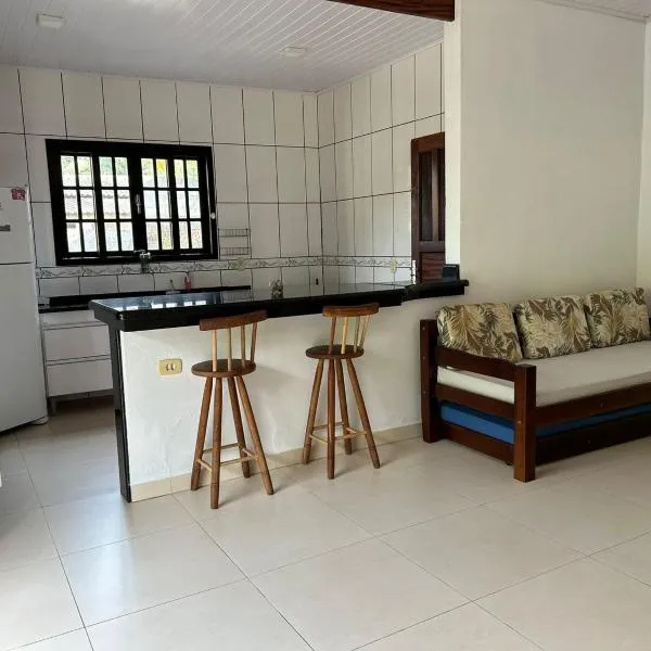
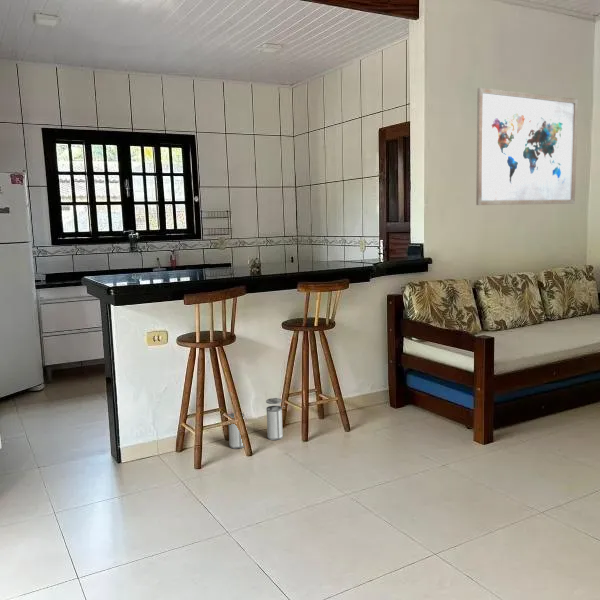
+ trash can (267, 421)
+ wall art (529, 149)
